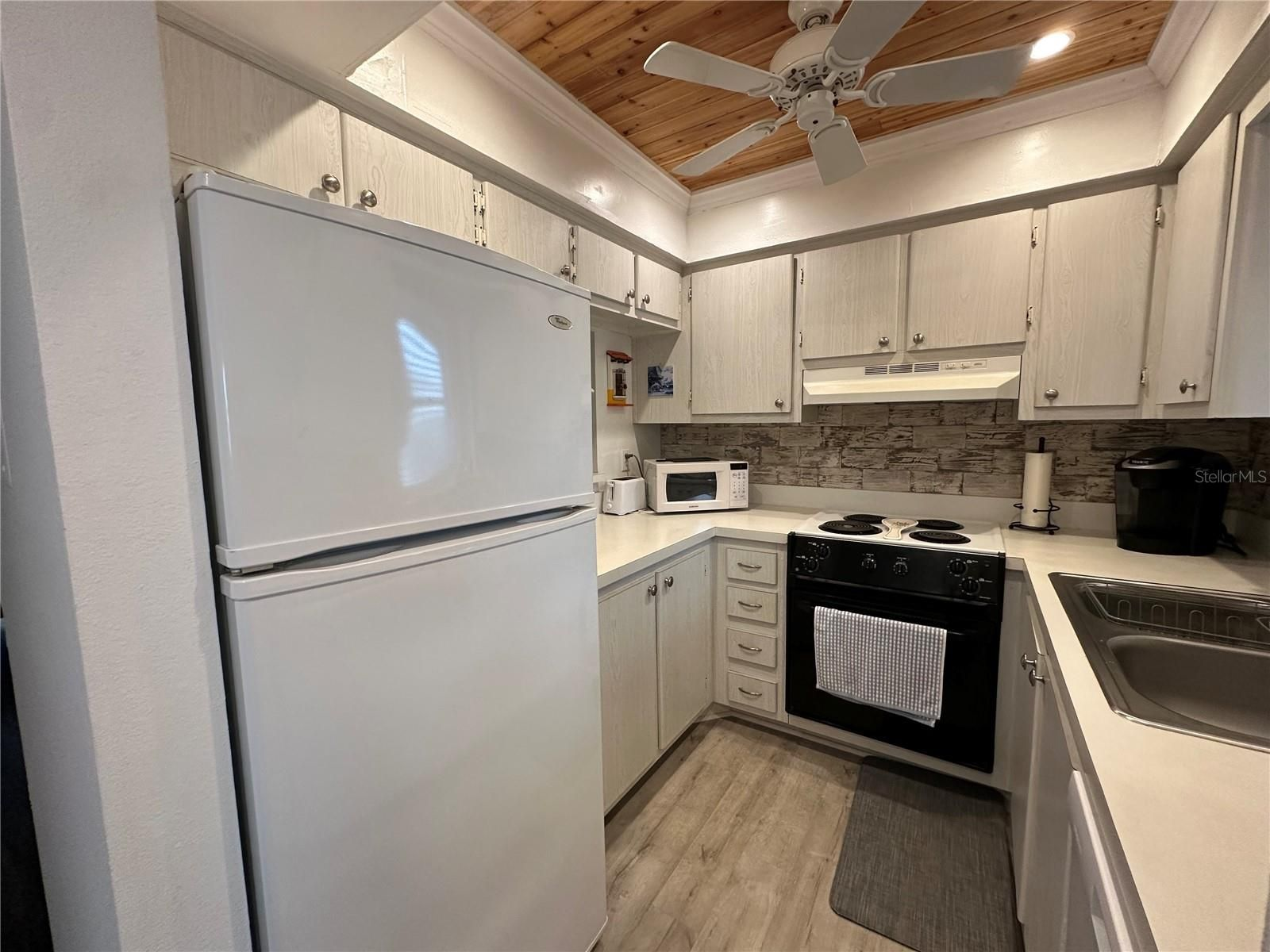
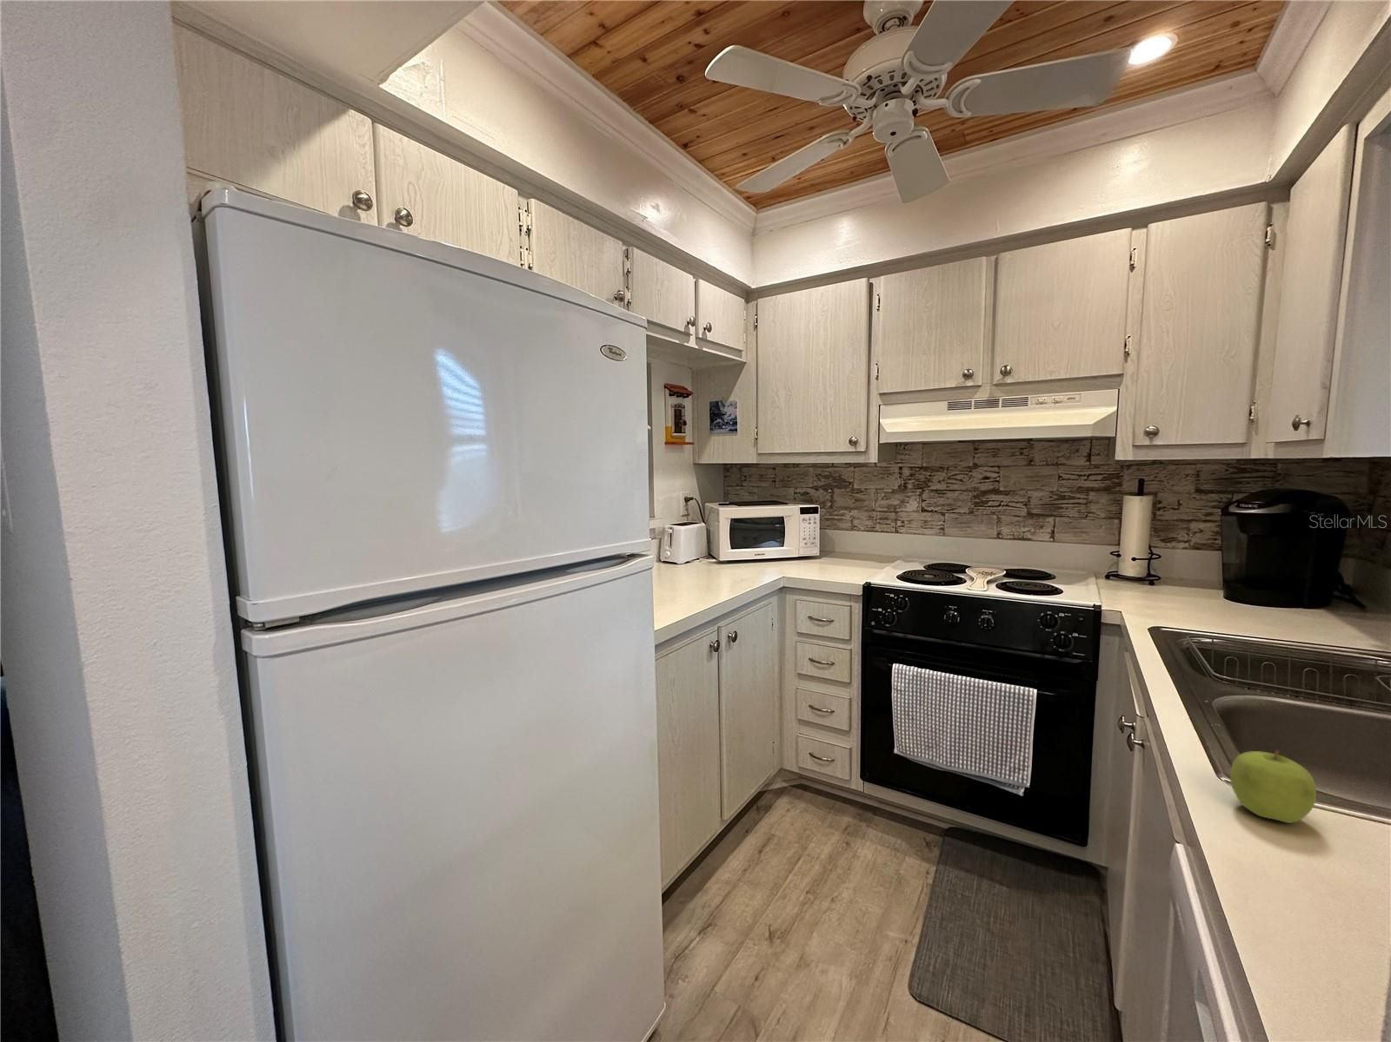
+ fruit (1271, 783)
